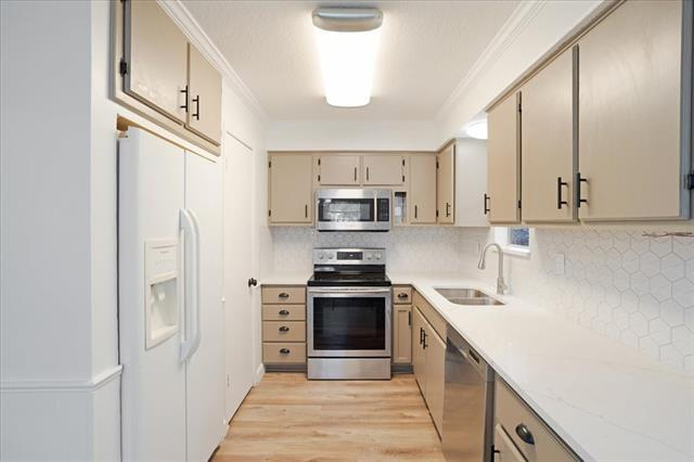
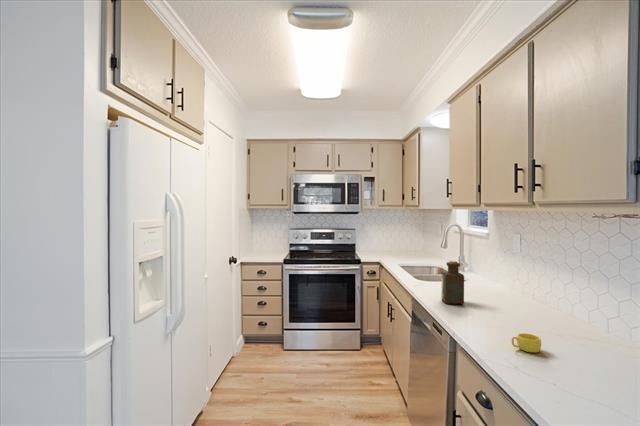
+ cup (525, 342)
+ bottle (452, 281)
